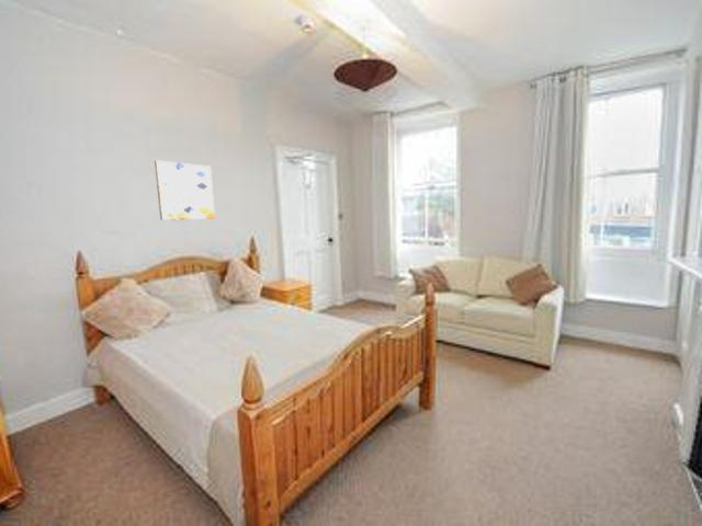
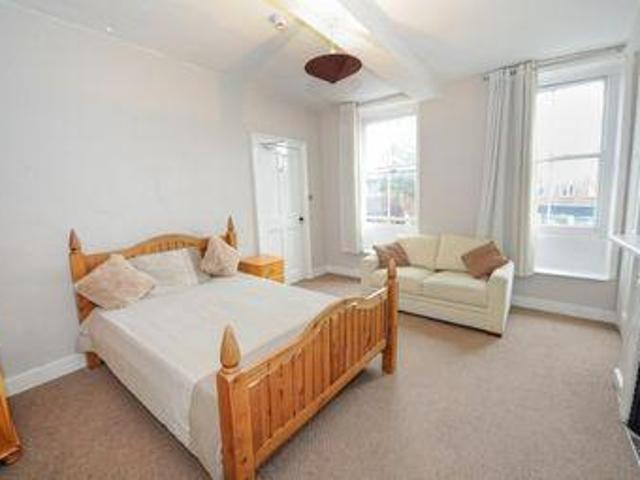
- wall art (186, 192)
